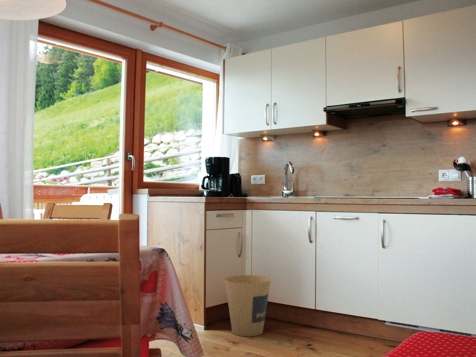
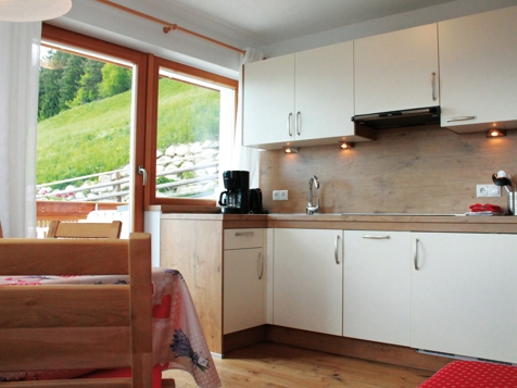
- trash can (247, 305)
